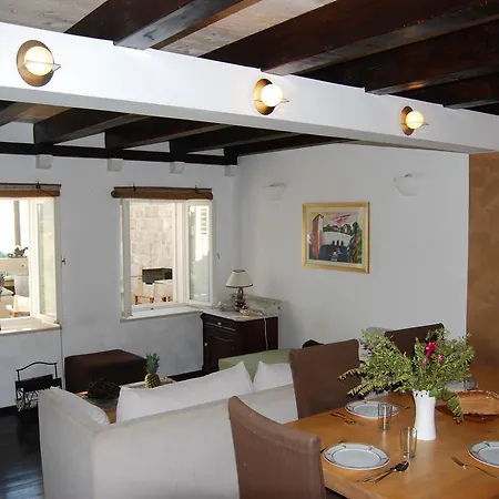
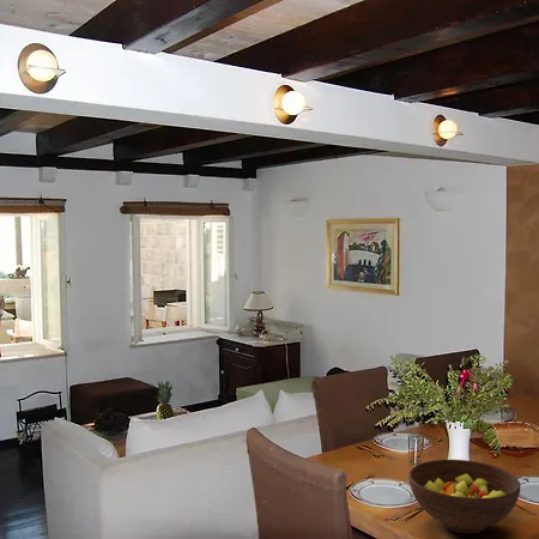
+ fruit bowl (462, 501)
